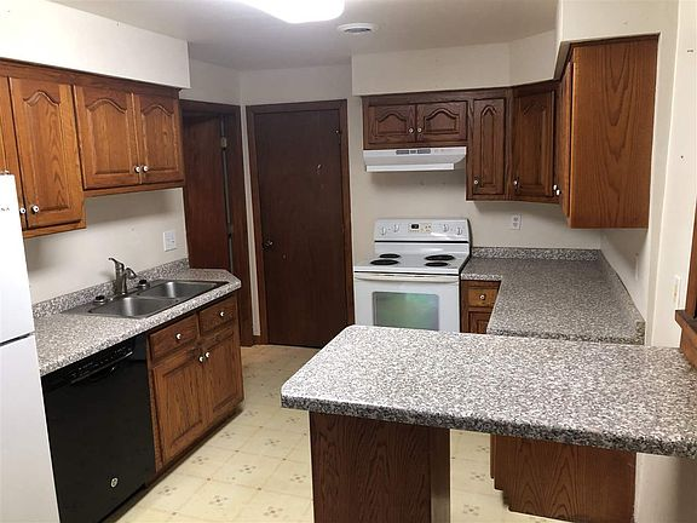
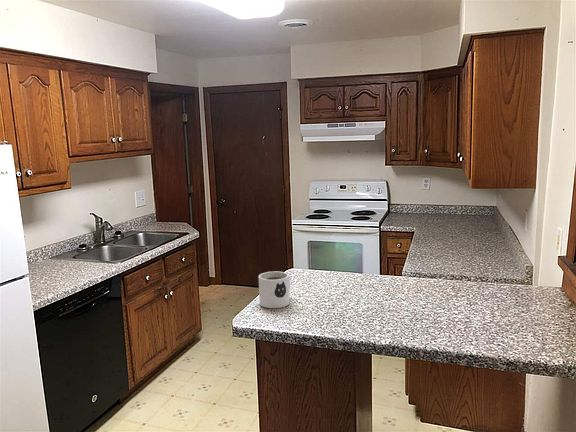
+ mug (274, 288)
